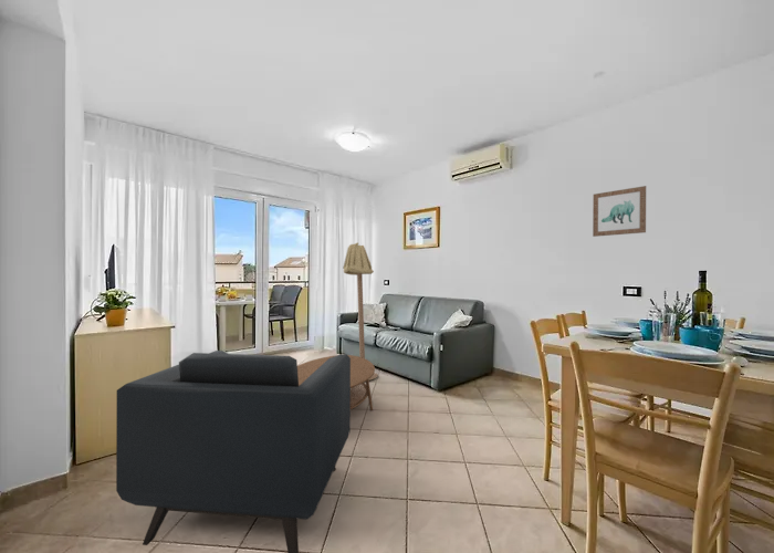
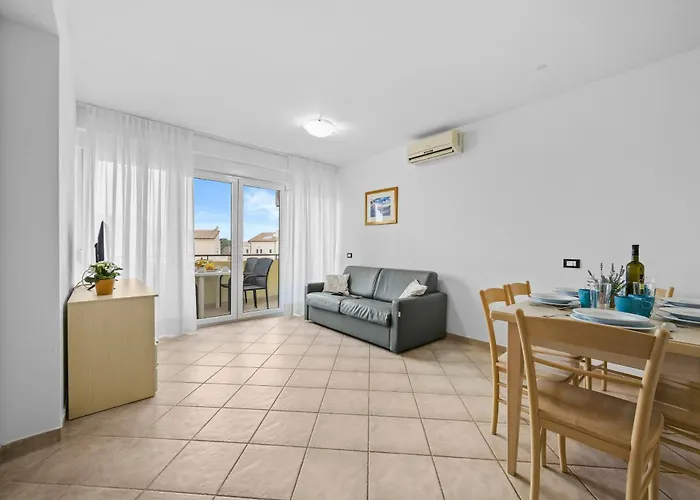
- floor lamp (358, 309)
- coffee table (351, 390)
- wall art (618, 212)
- armchair (254, 424)
